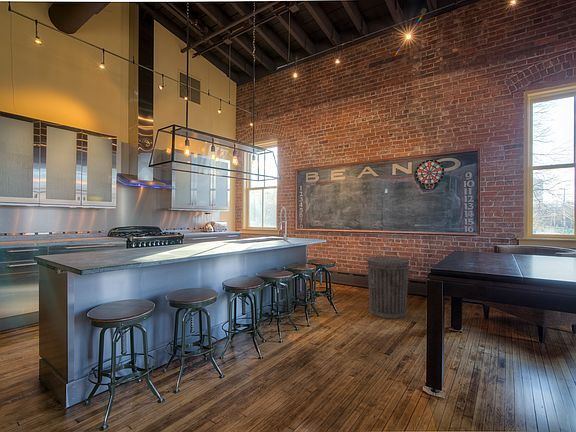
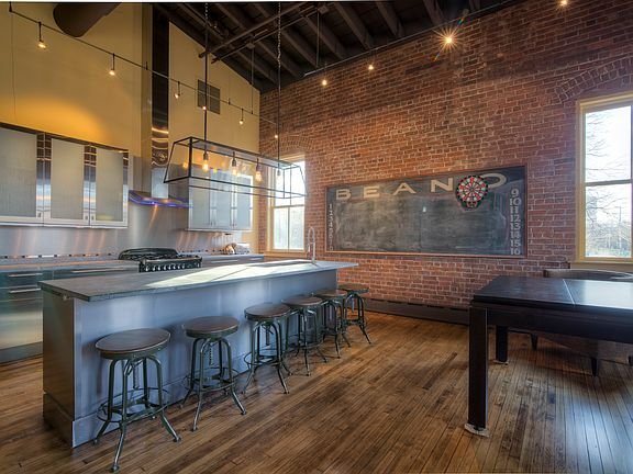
- trash can (387, 285)
